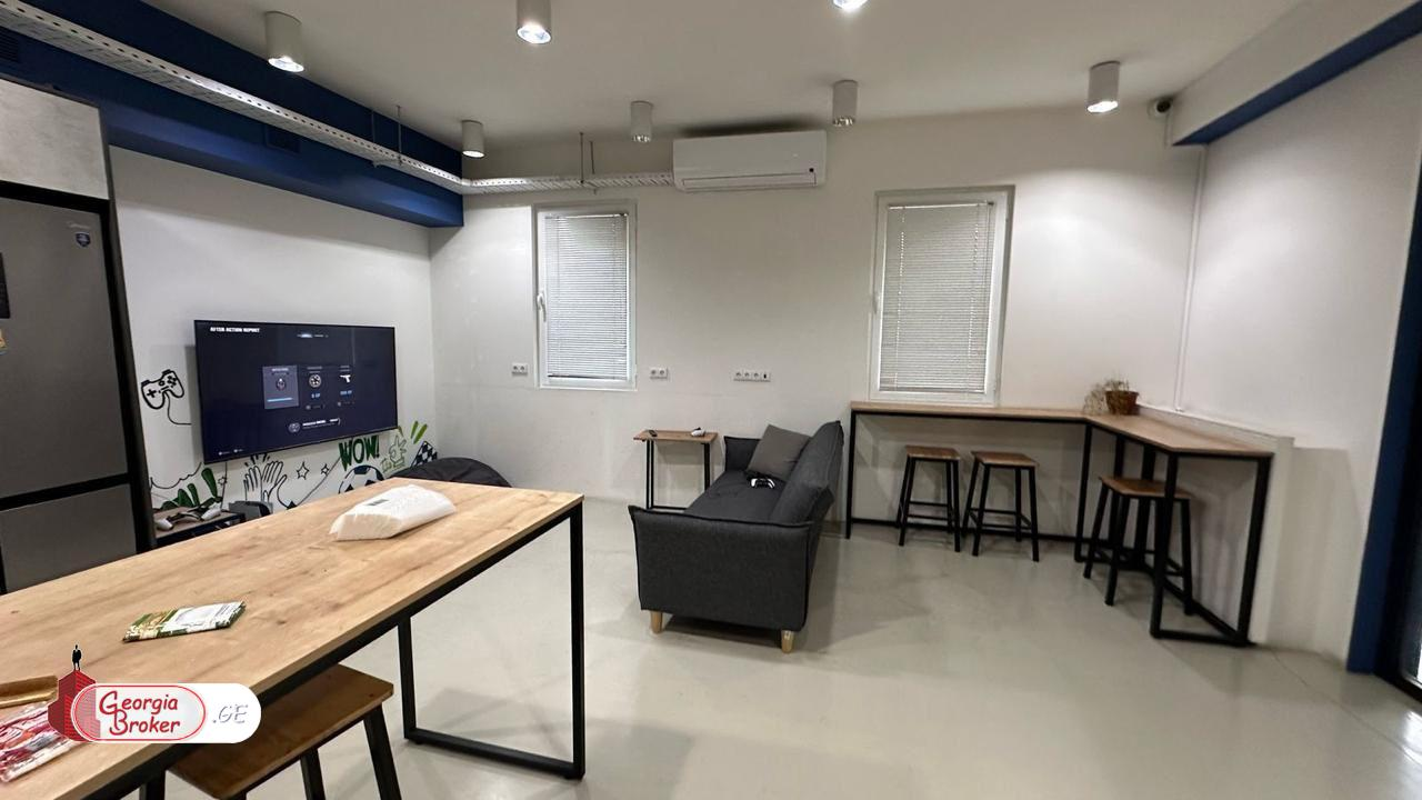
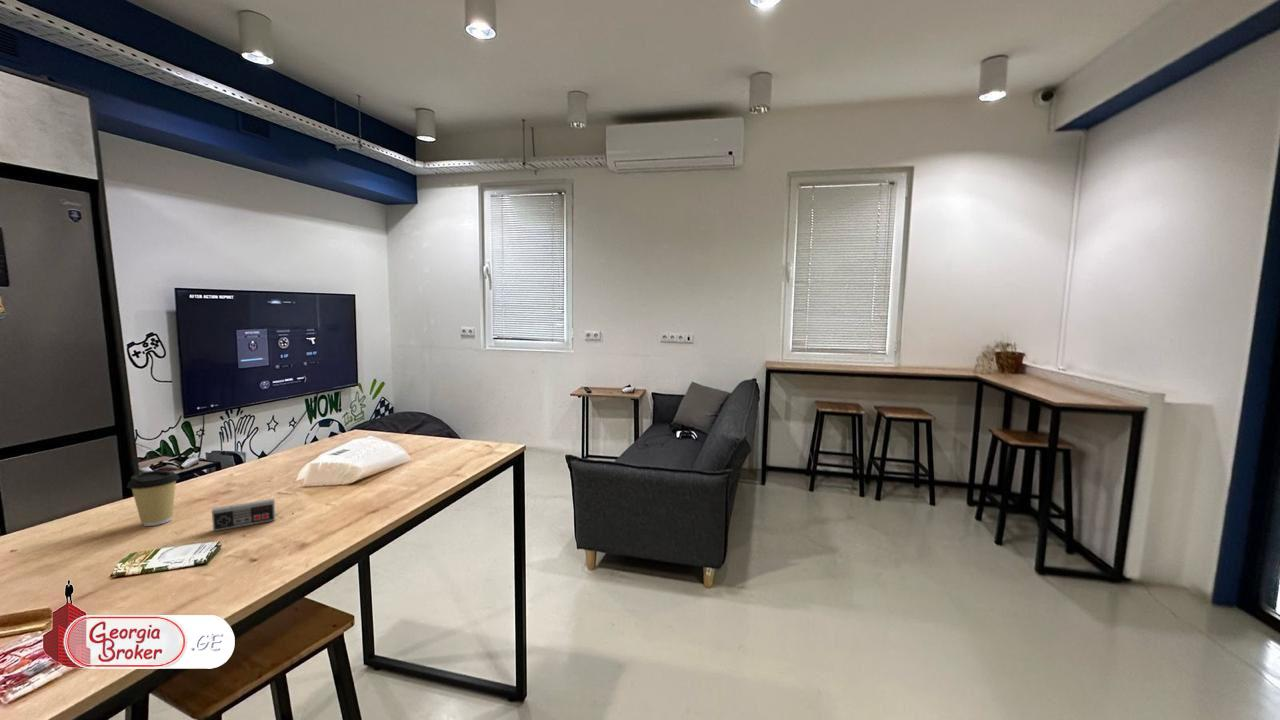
+ coffee cup (155, 498)
+ game controller (244, 514)
